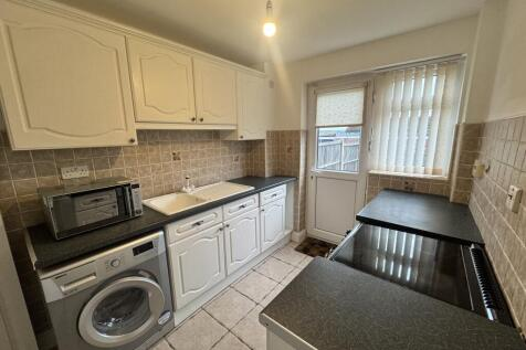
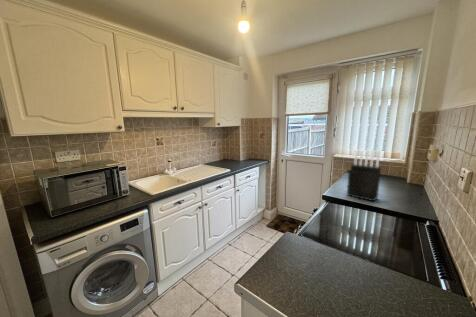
+ knife block (363, 174)
